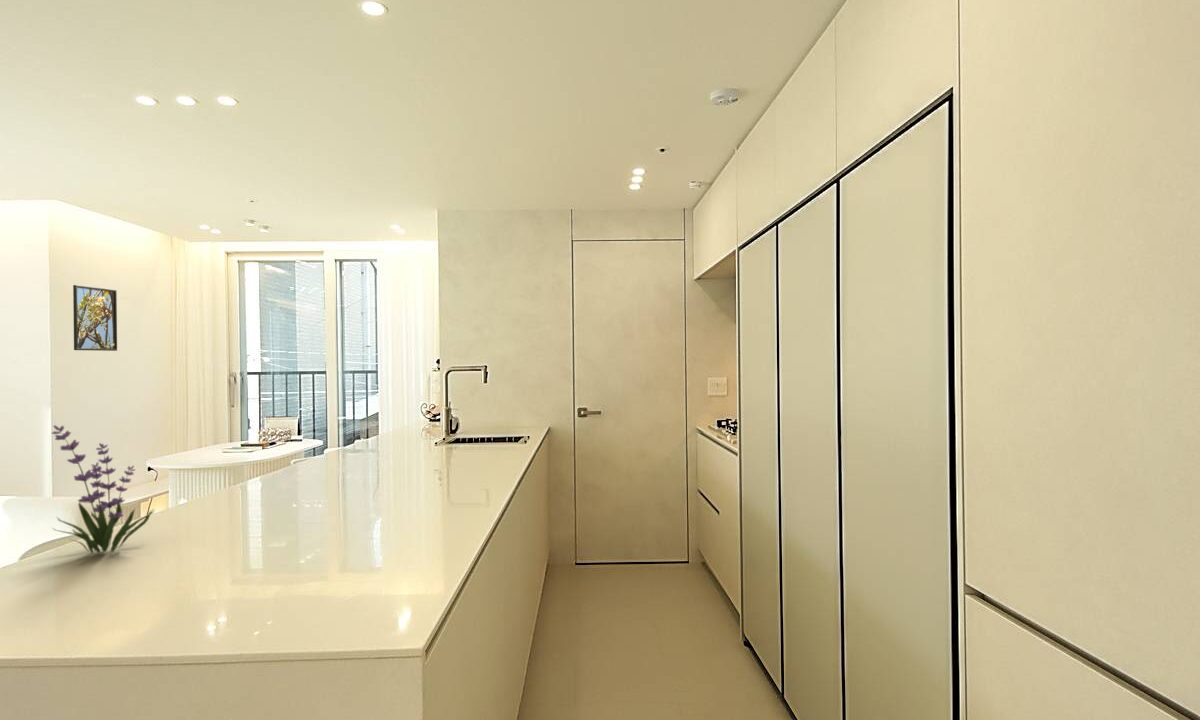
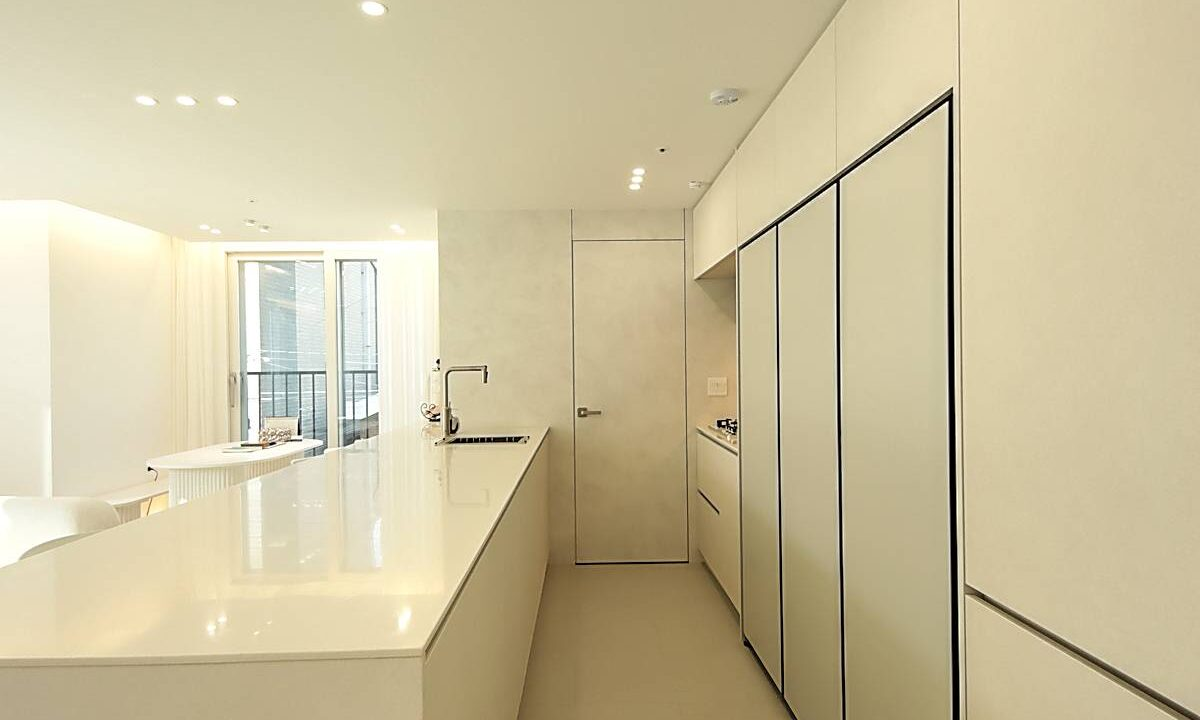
- plant (101, 487)
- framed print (96, 319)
